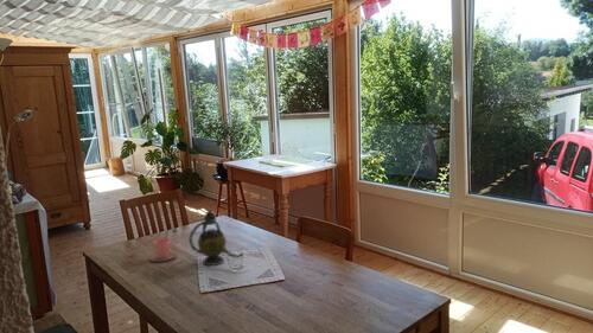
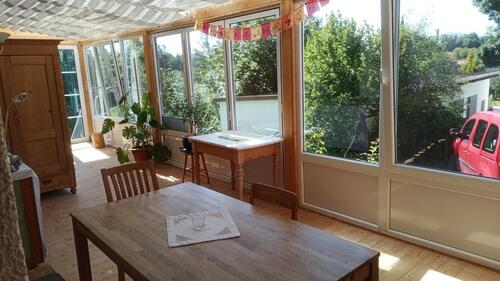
- cup (161, 249)
- teapot (217, 236)
